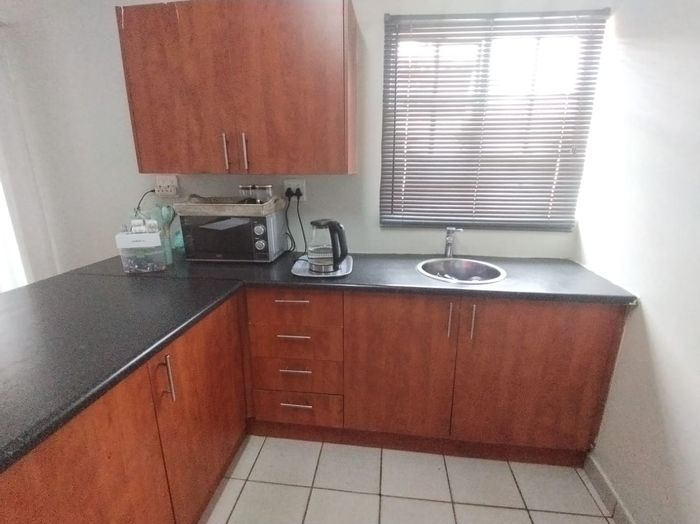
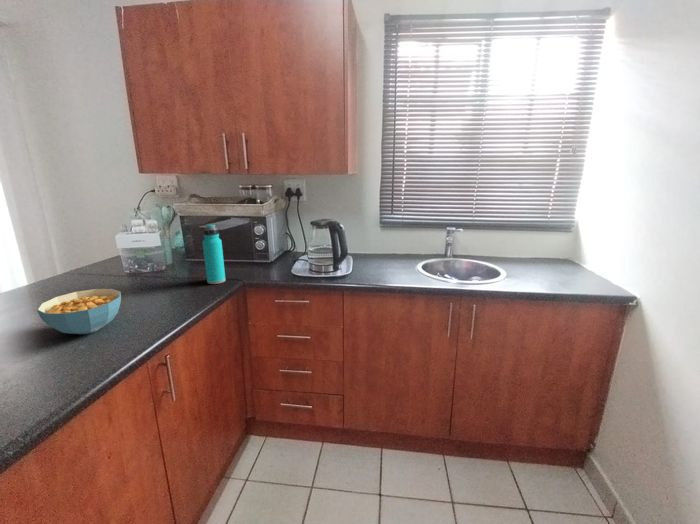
+ cereal bowl (84, 315)
+ water bottle (213, 253)
